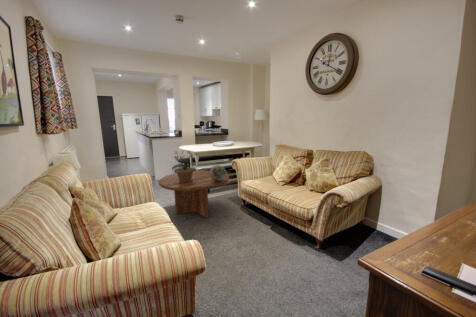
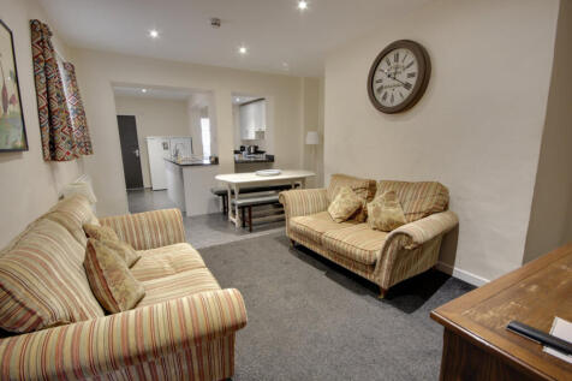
- decorative sphere (217, 172)
- potted plant (184, 165)
- coffee table (195, 194)
